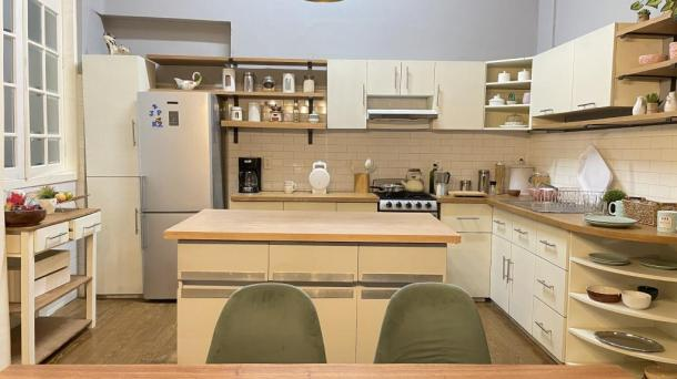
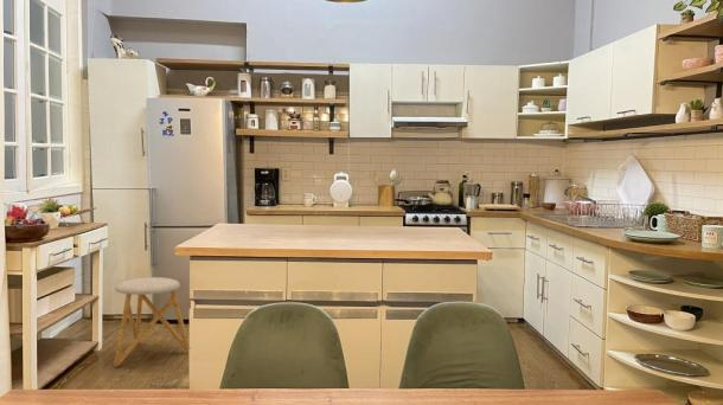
+ stool (140, 319)
